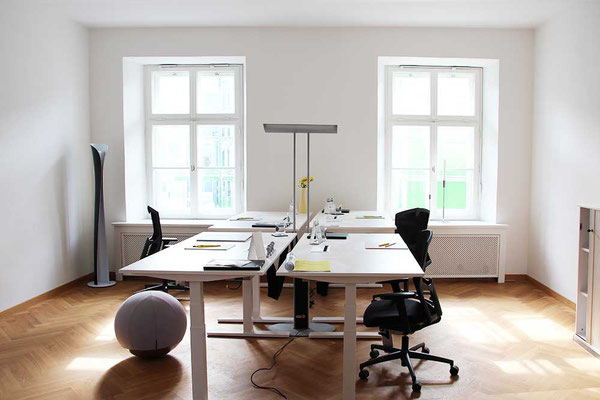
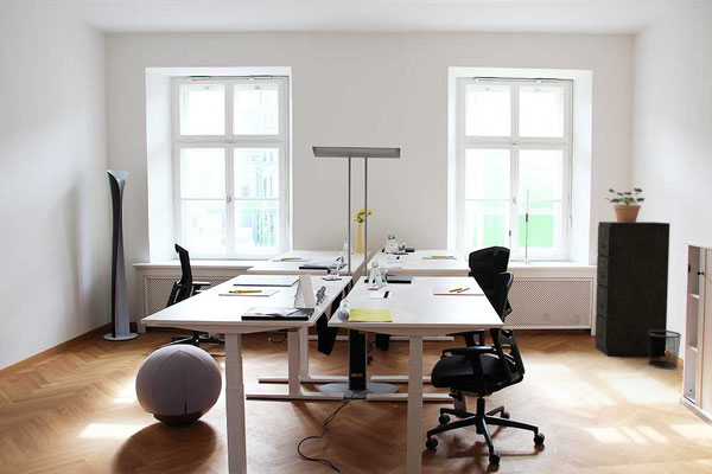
+ filing cabinet (629, 287)
+ waste bin (662, 348)
+ potted plant (623, 205)
